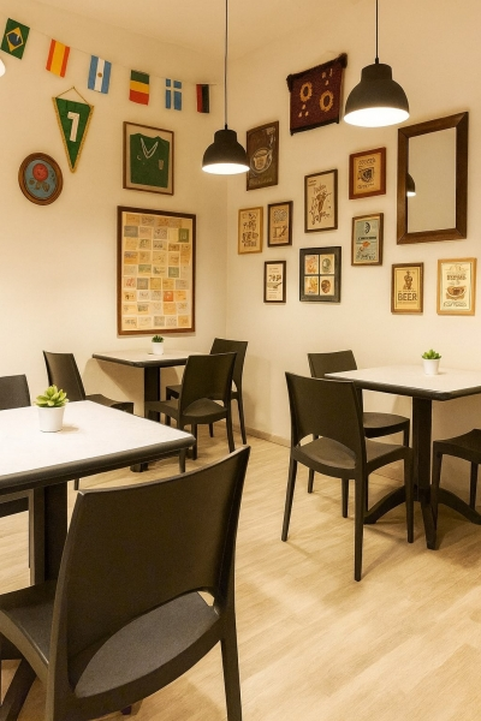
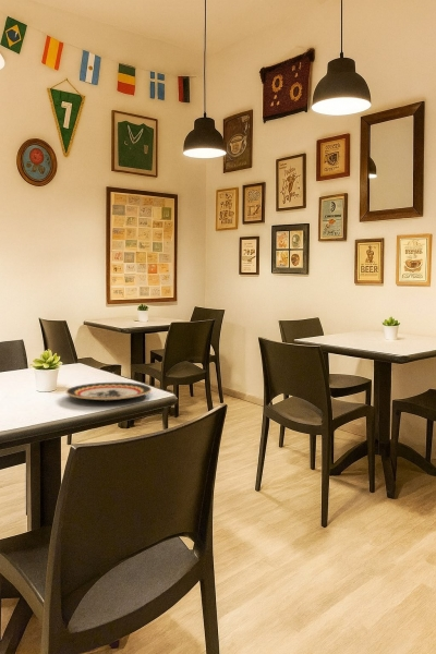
+ plate (109, 392)
